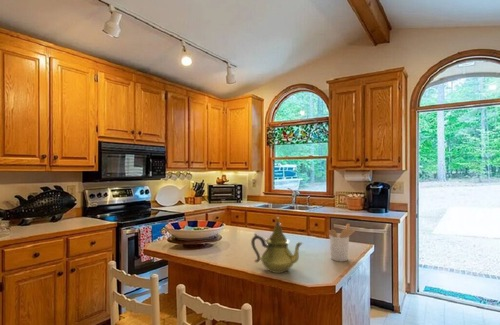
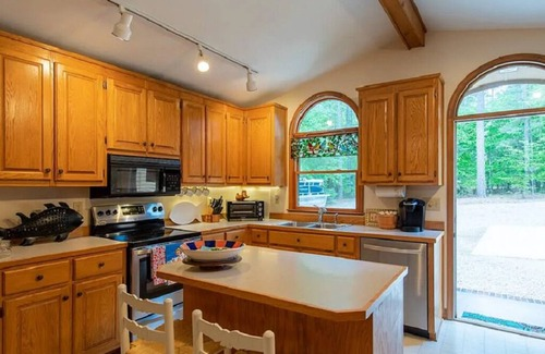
- teapot (276, 243)
- utensil holder (342, 242)
